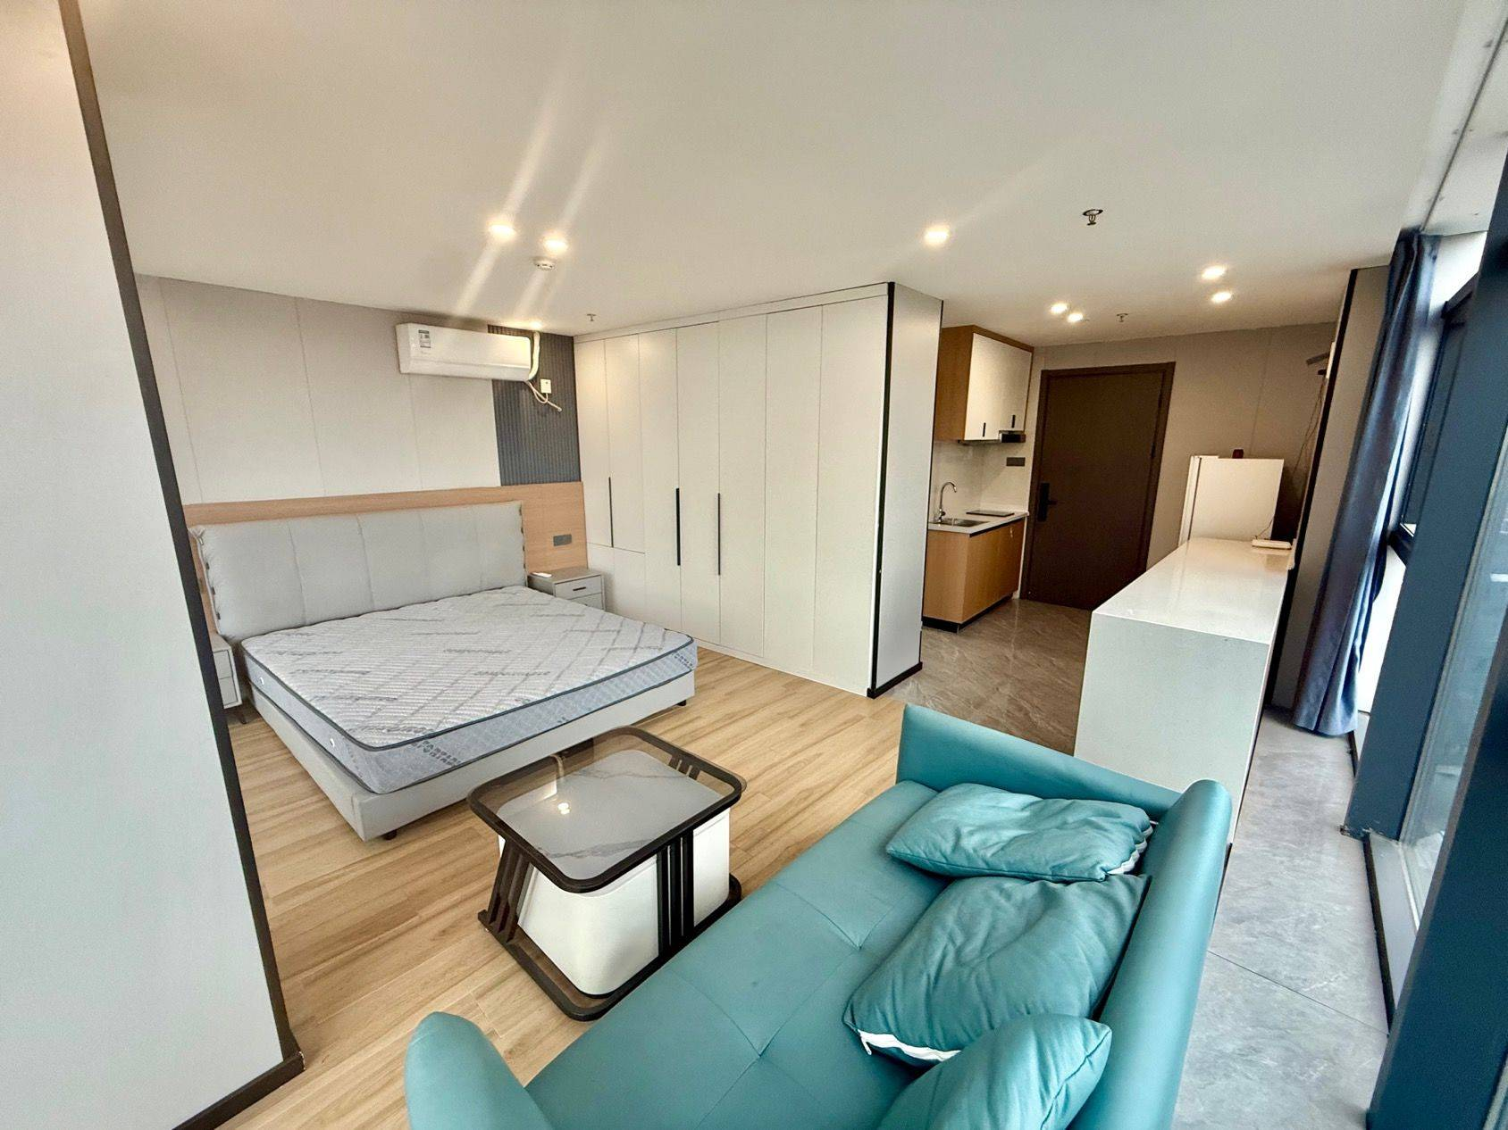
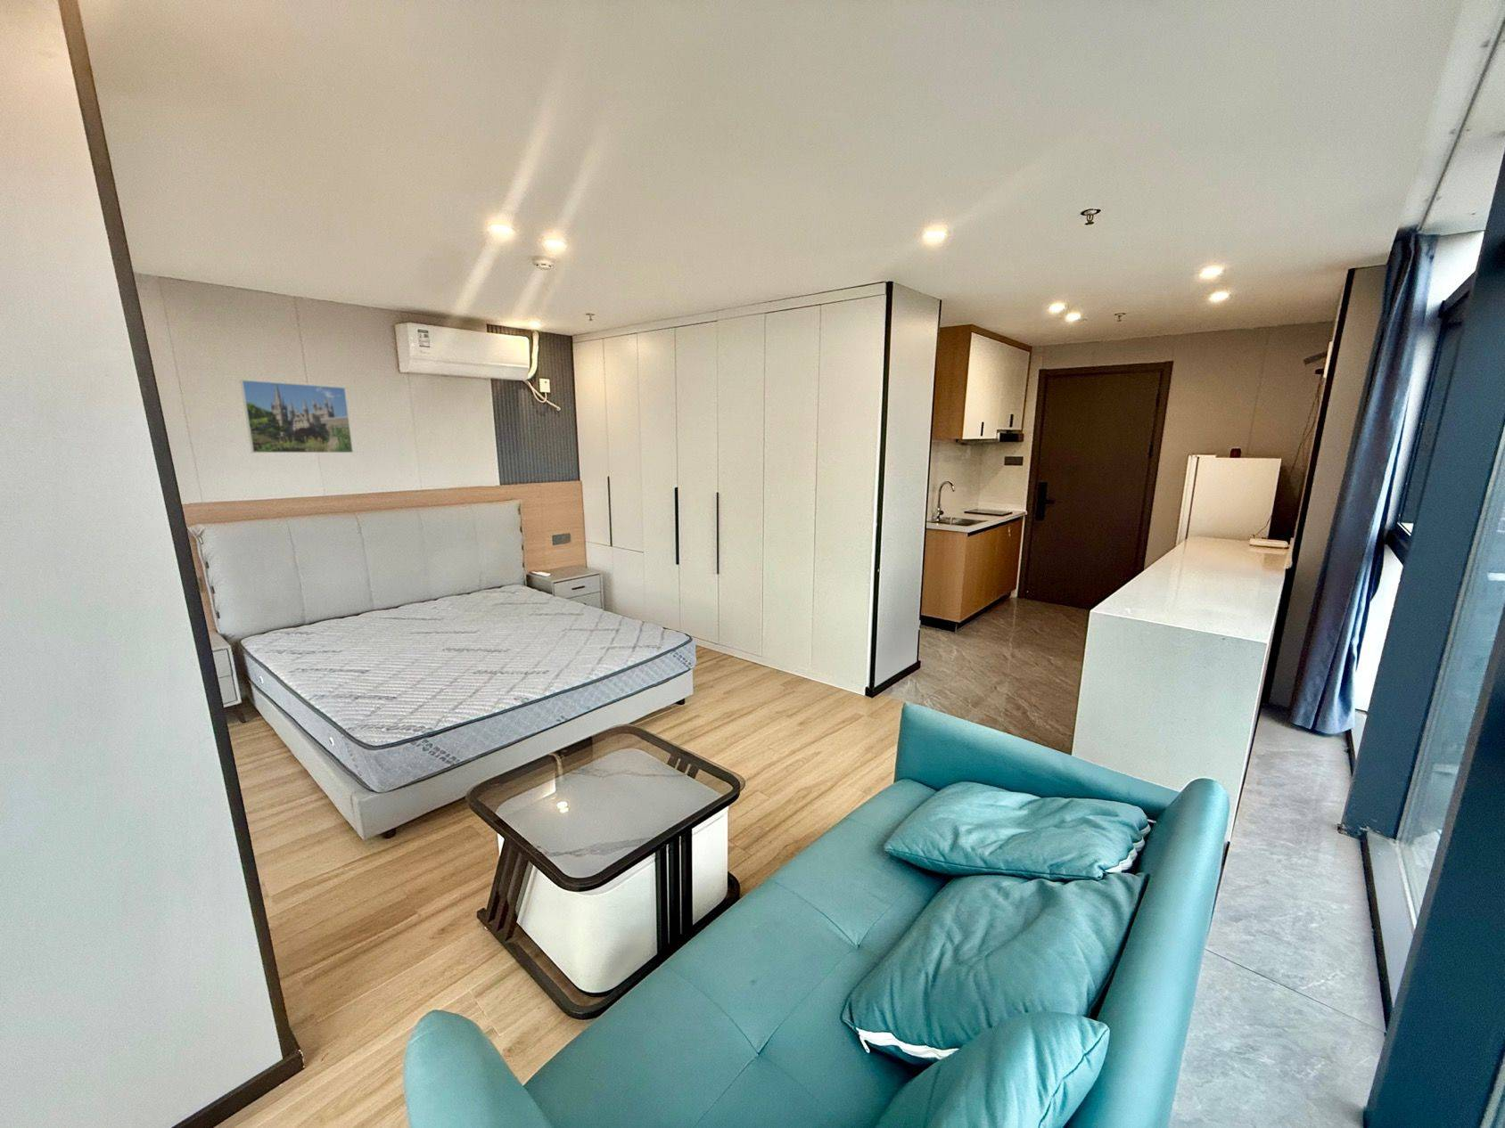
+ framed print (300, 418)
